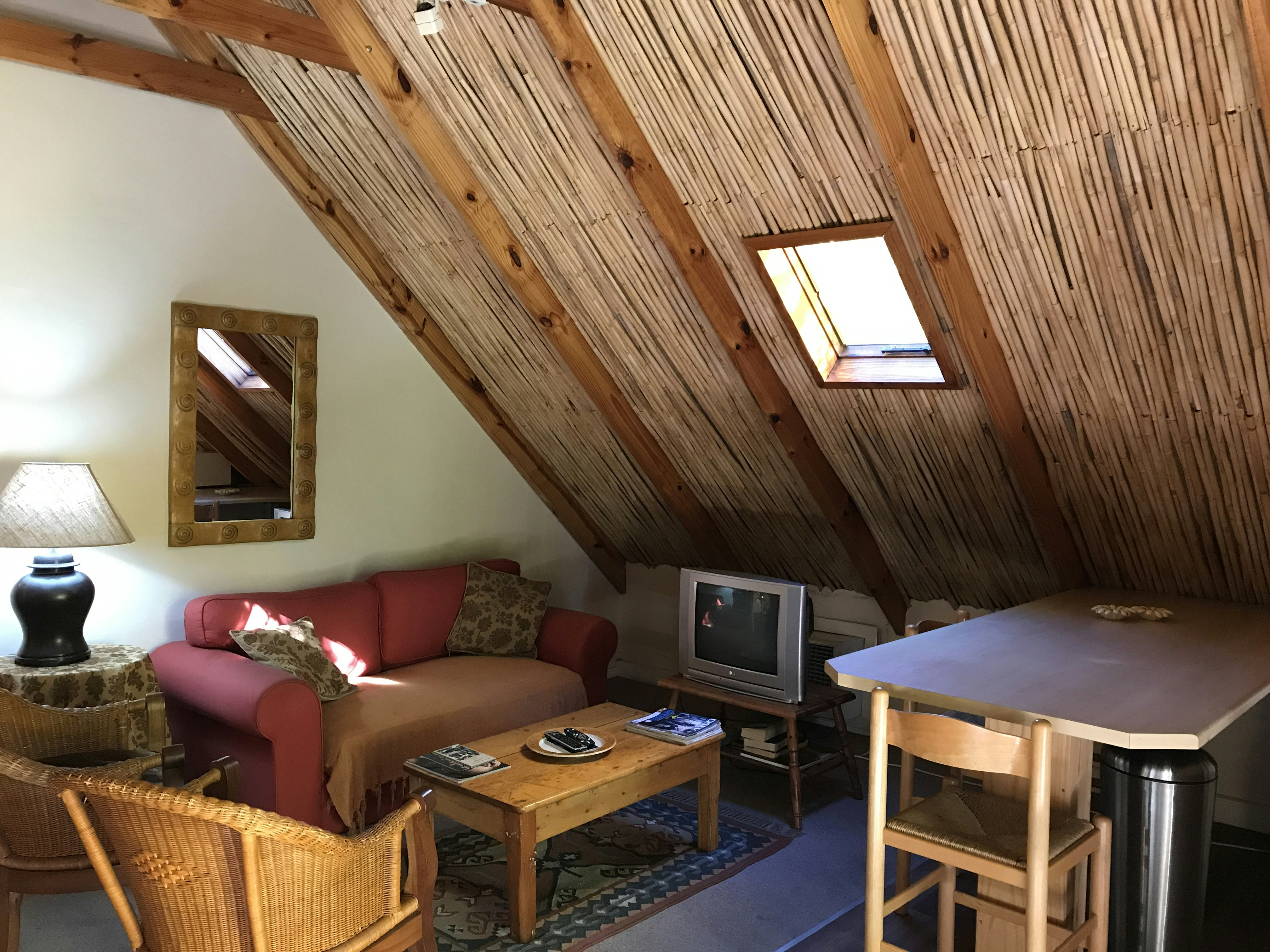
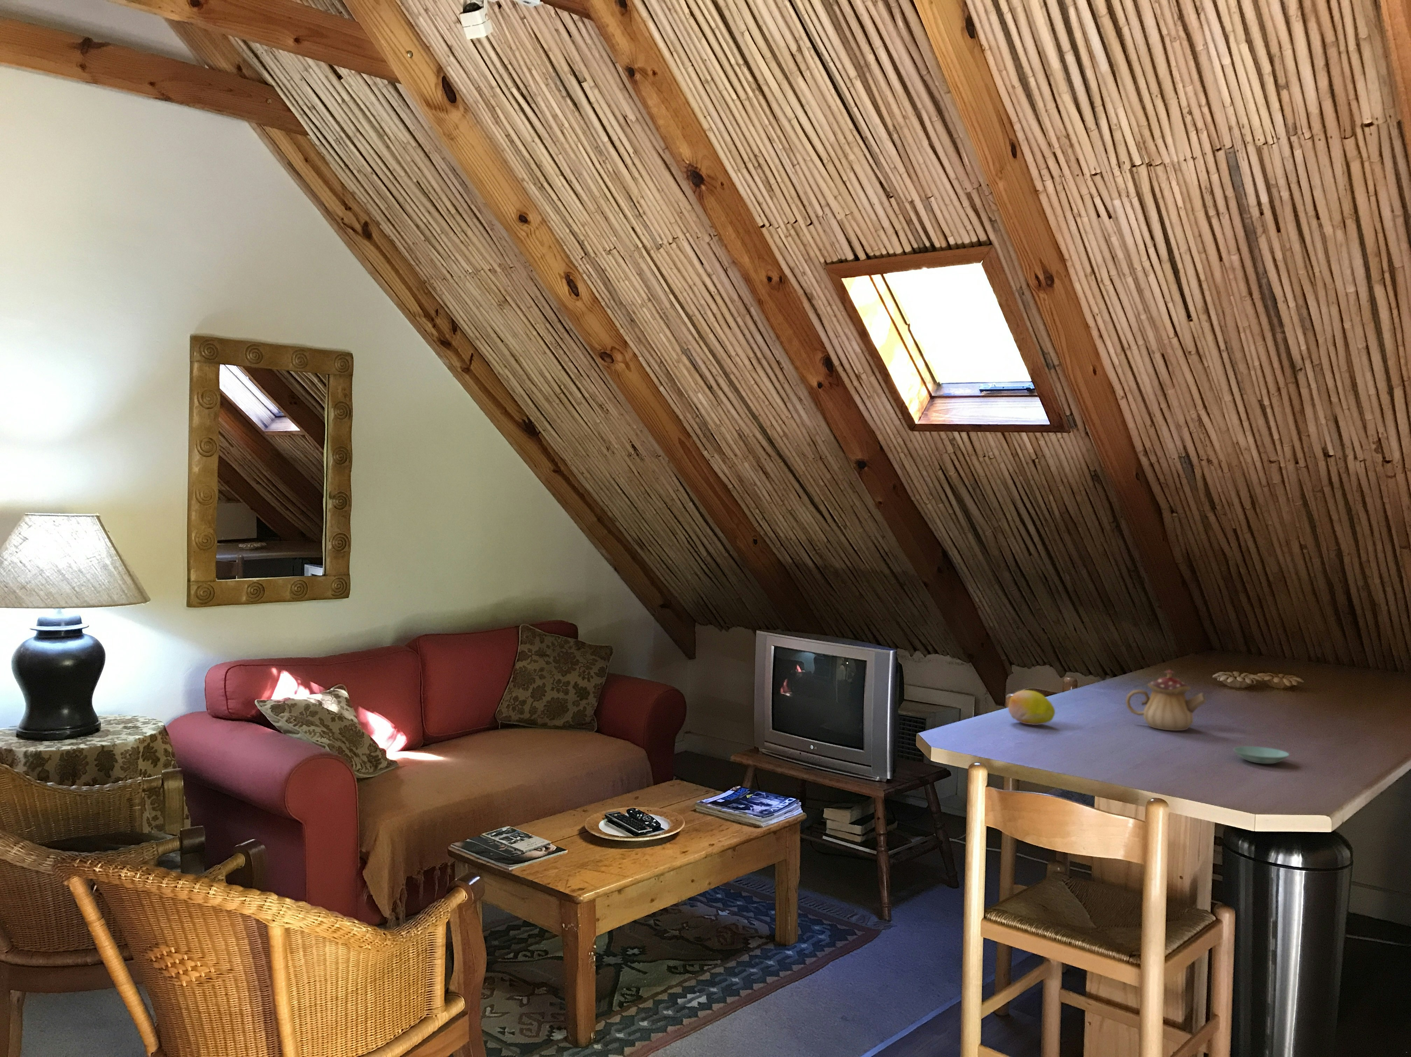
+ saucer (1261, 756)
+ teapot (1165, 697)
+ fruit (1032, 707)
